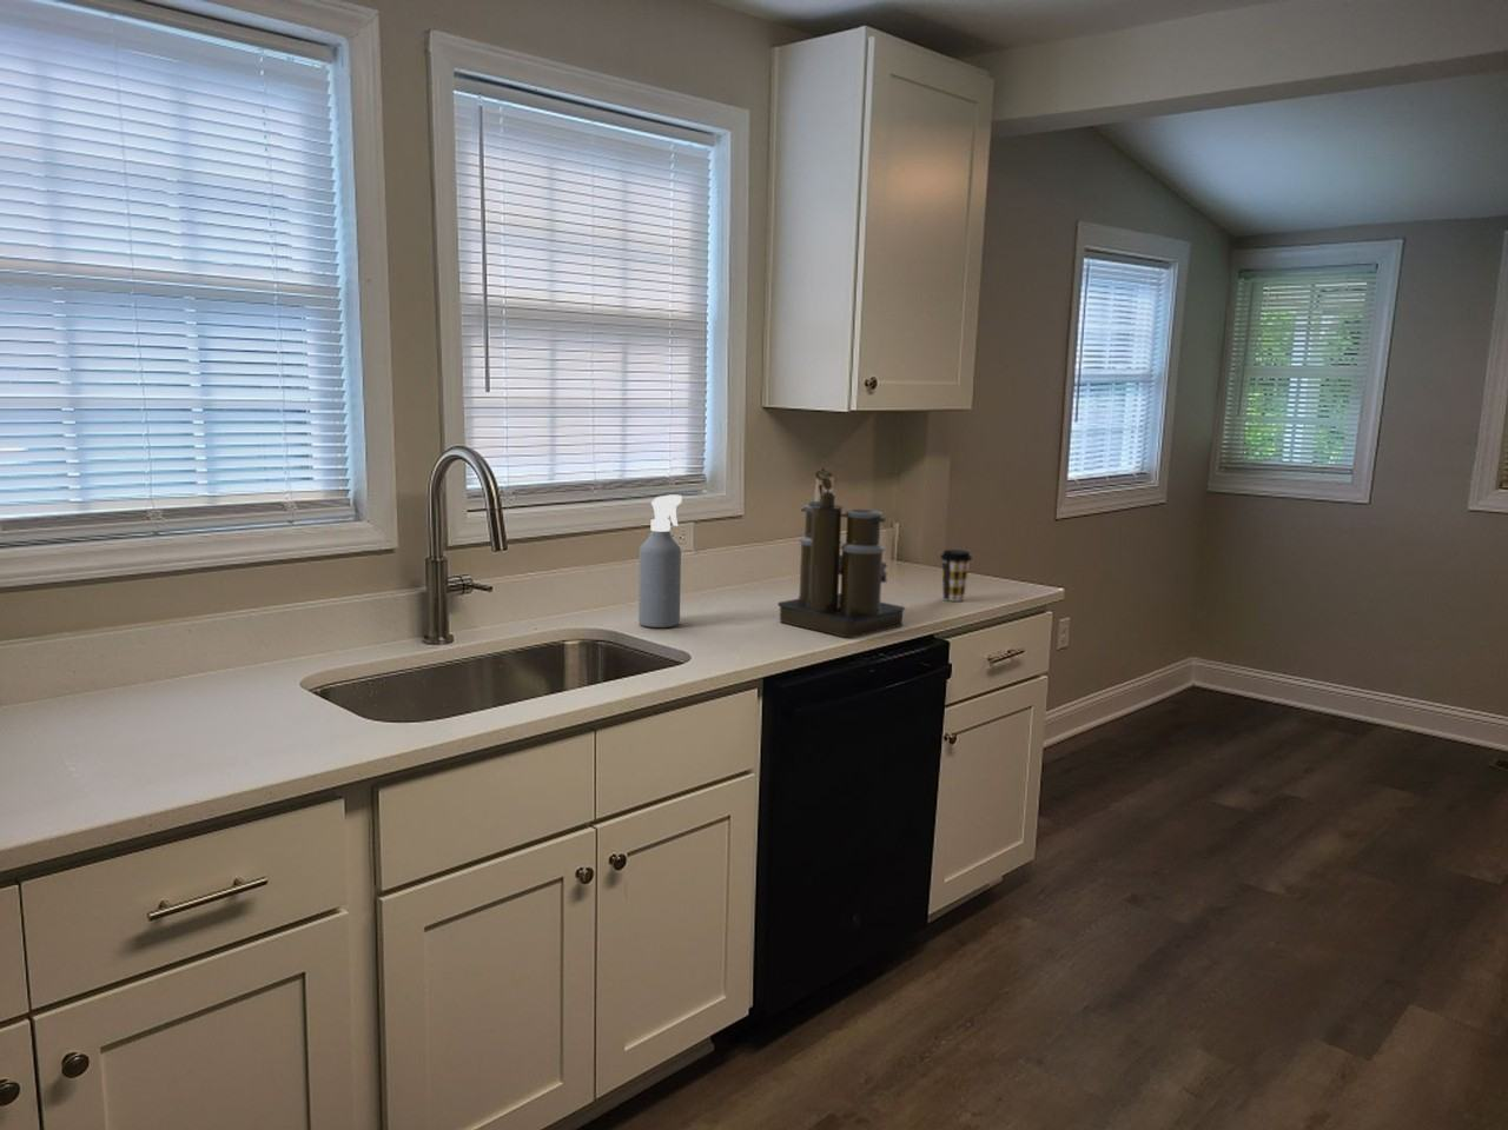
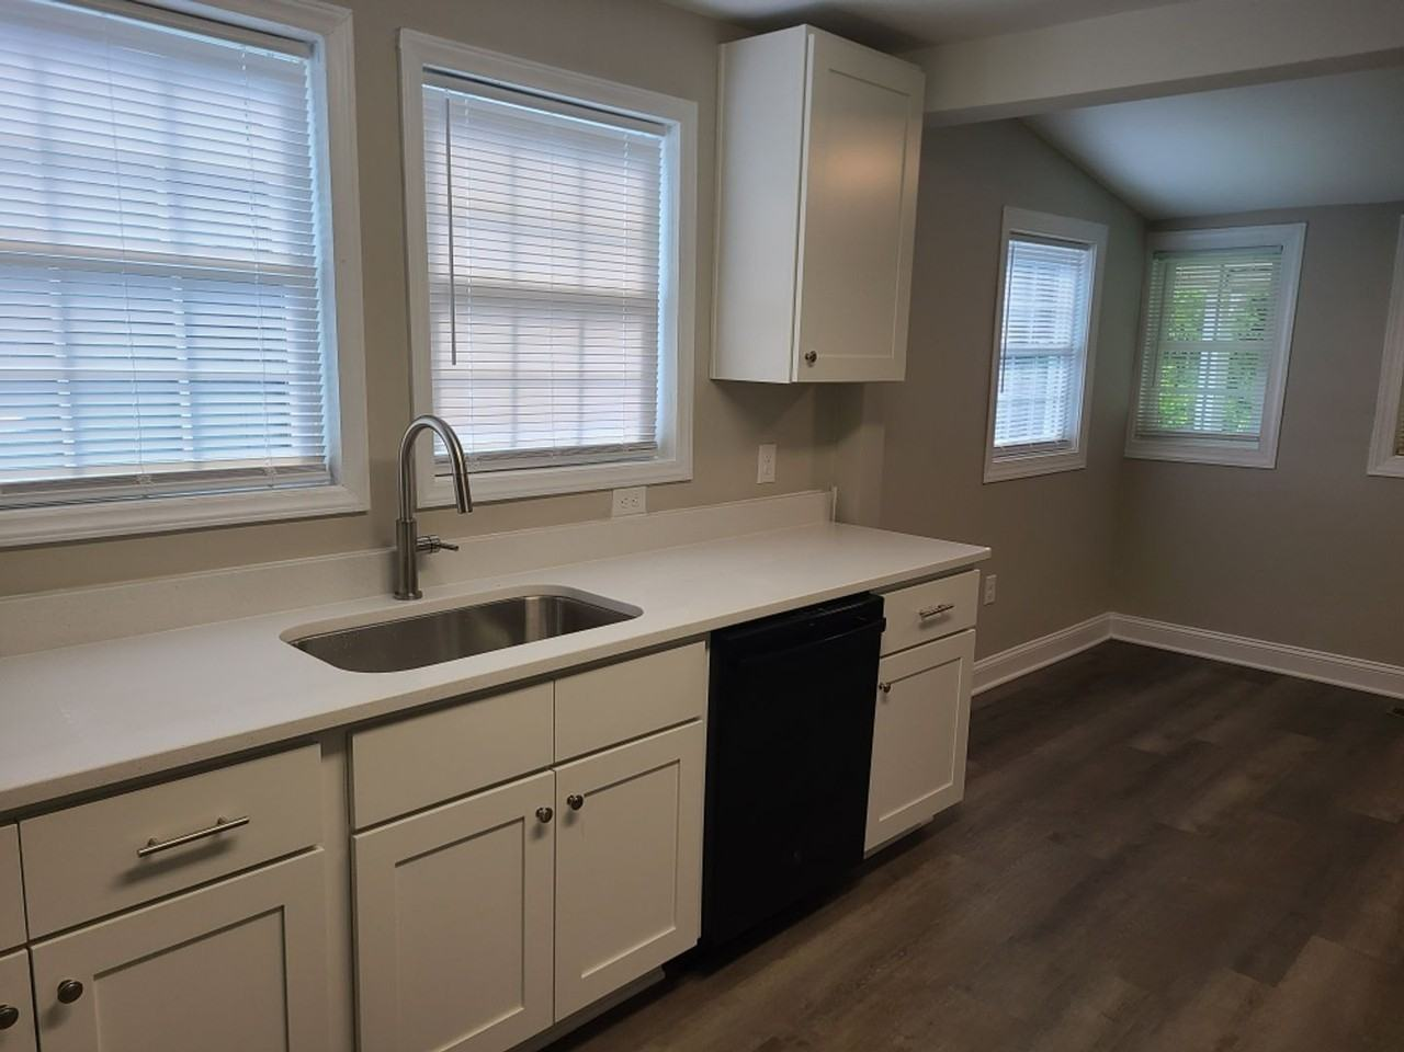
- spray bottle (664, 559)
- coffee cup (955, 574)
- coffee maker (843, 546)
